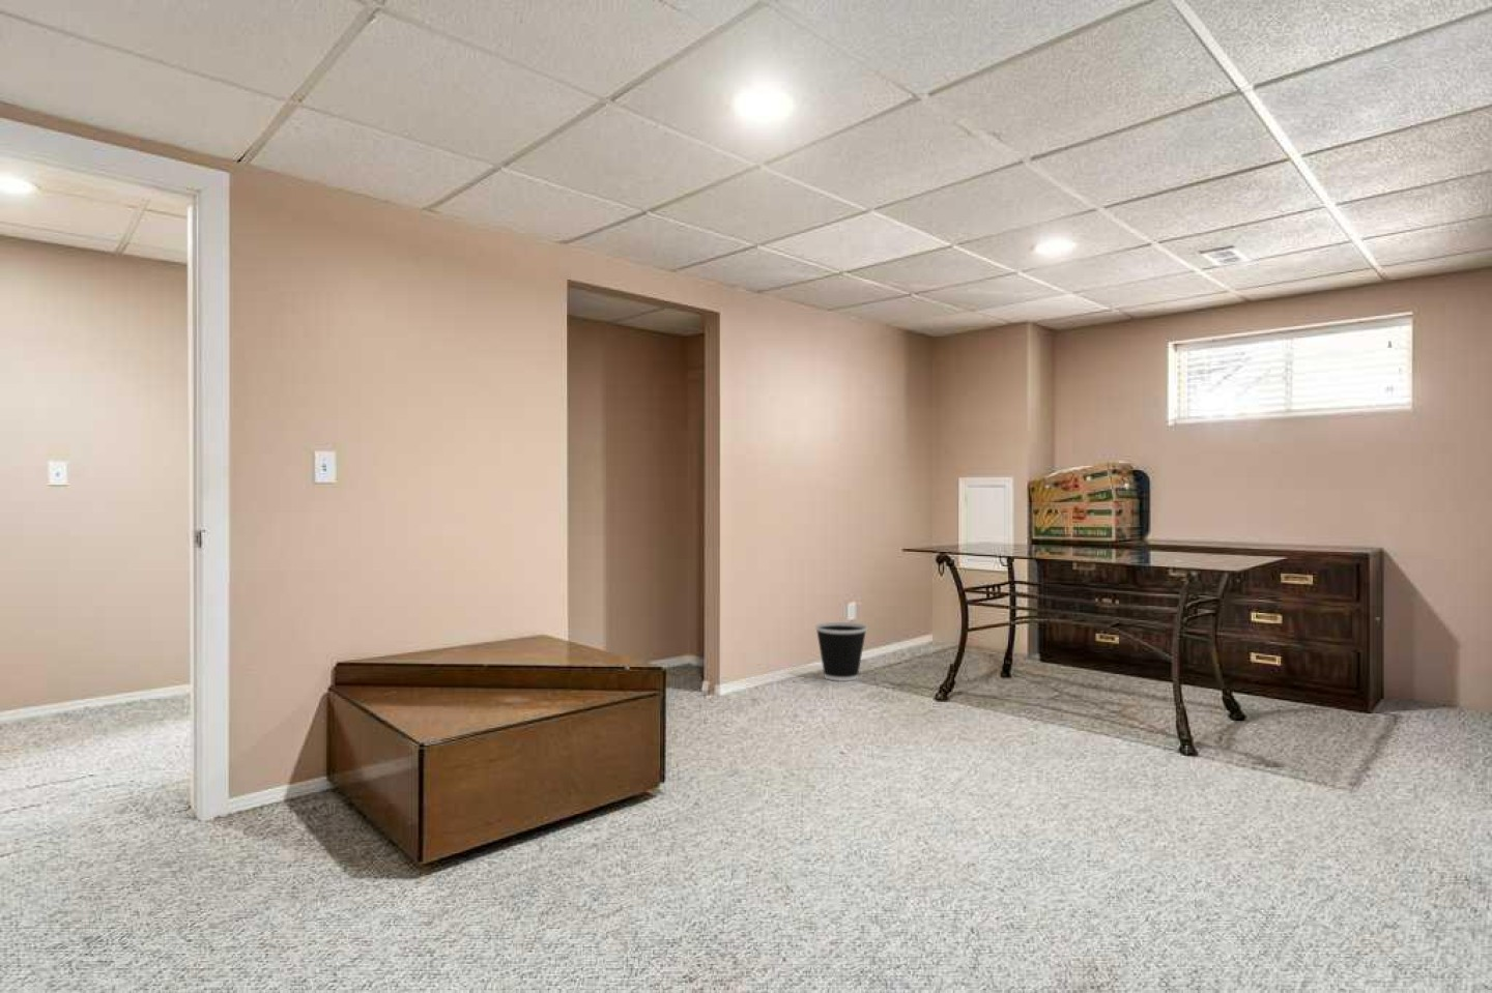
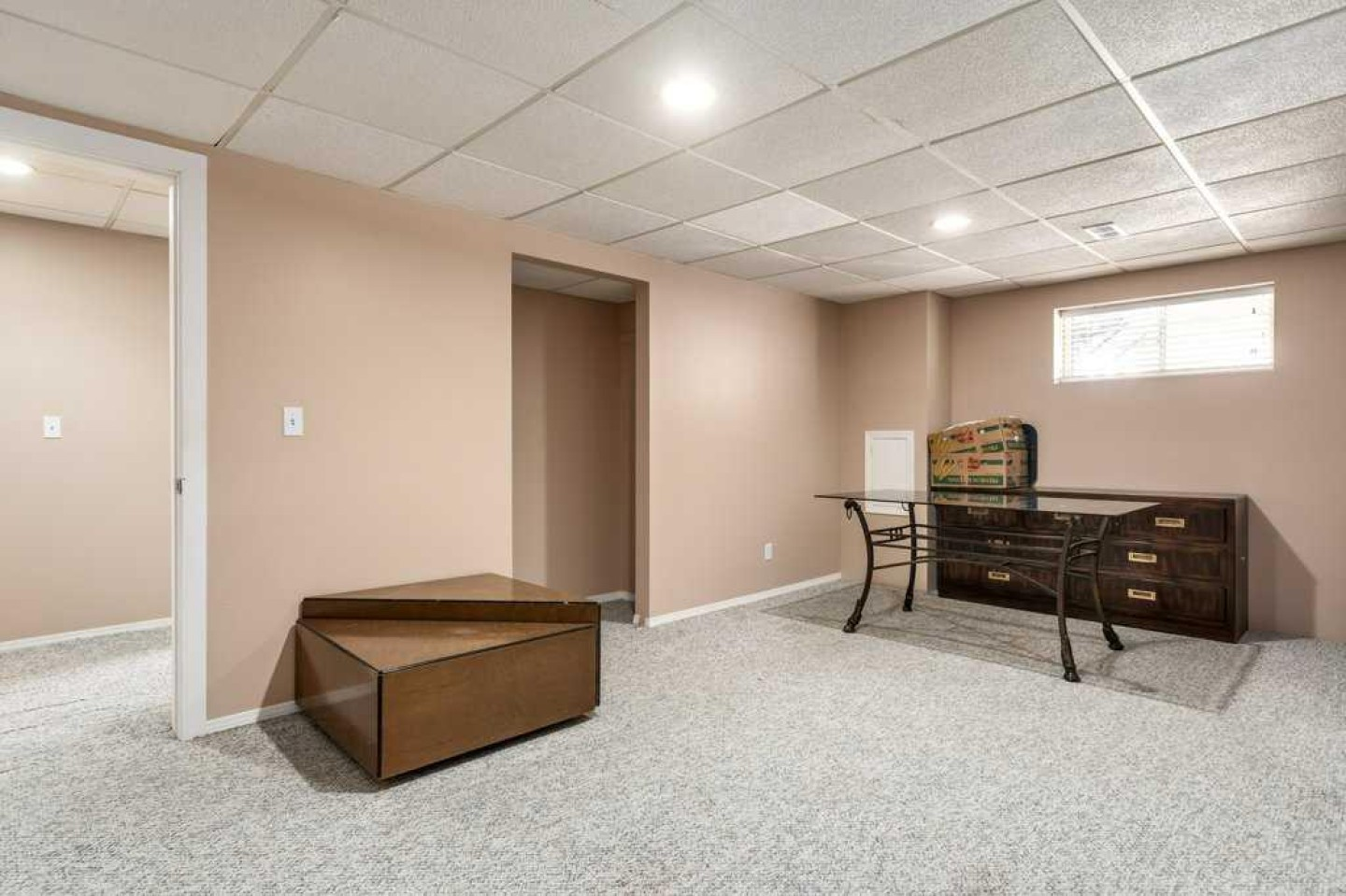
- wastebasket (840, 652)
